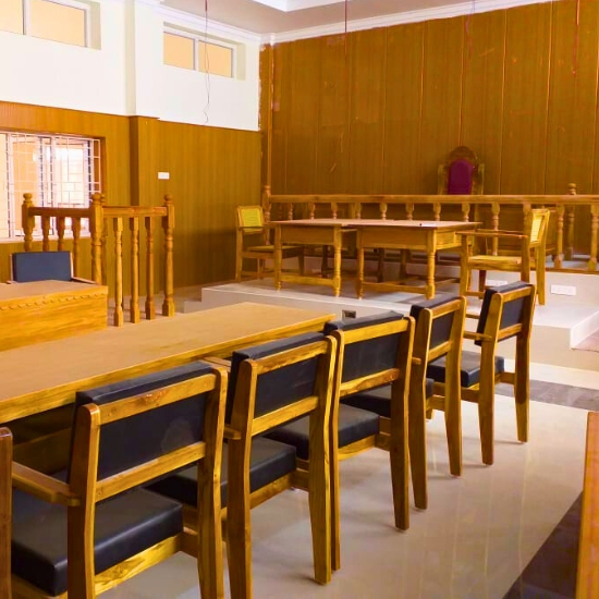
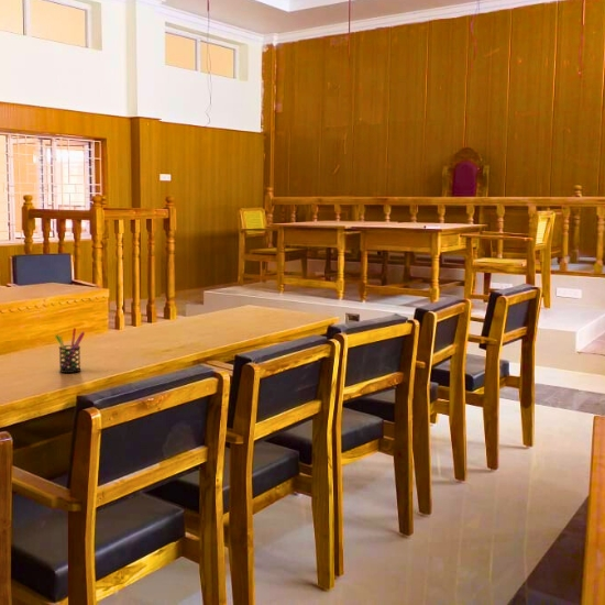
+ pen holder (68, 349)
